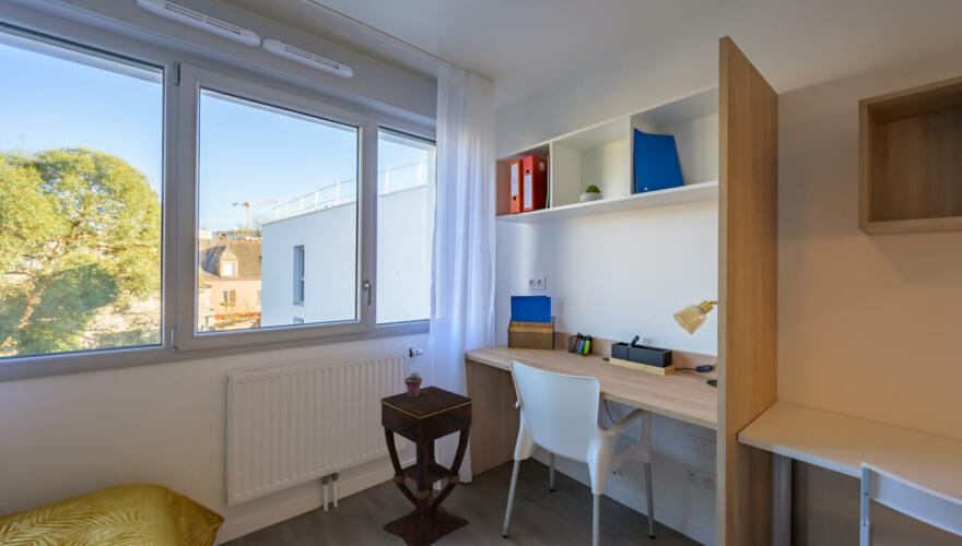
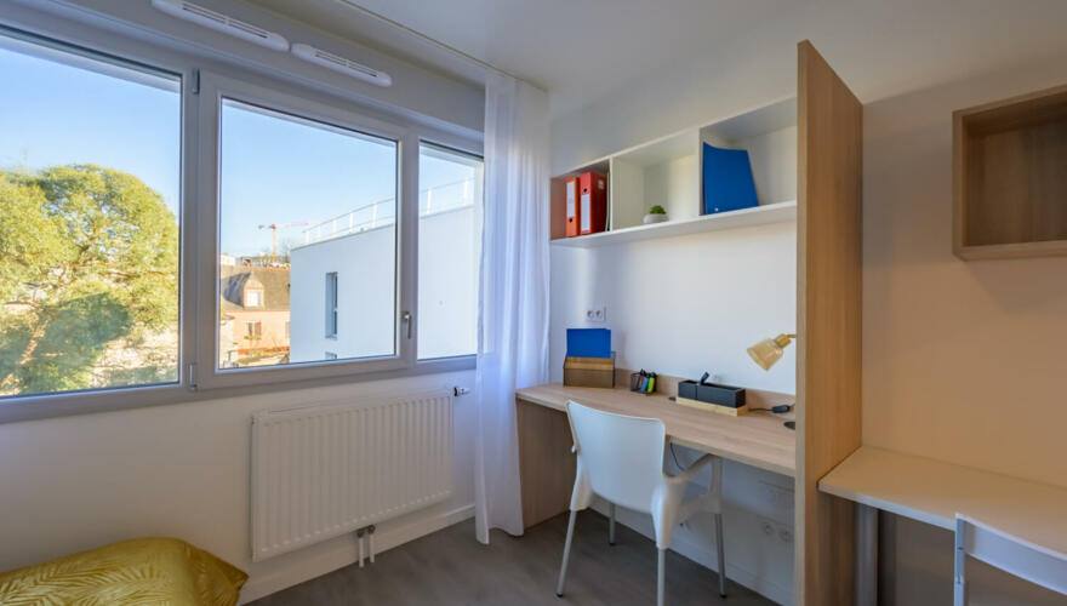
- side table (426, 461)
- potted succulent (413, 382)
